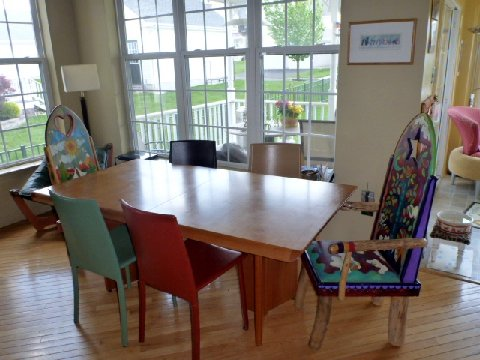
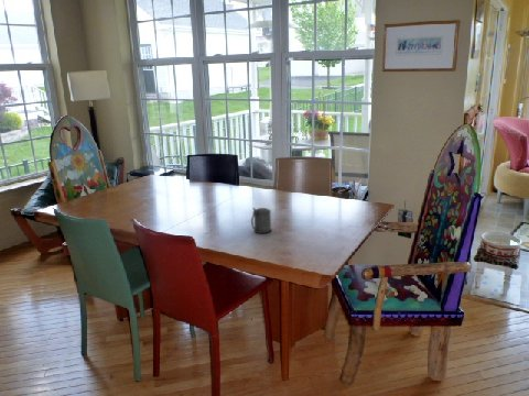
+ beer stein (260, 218)
